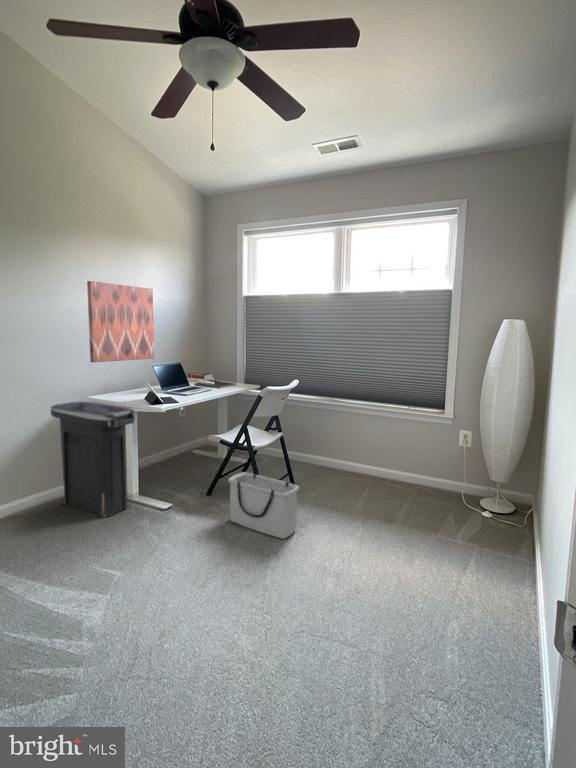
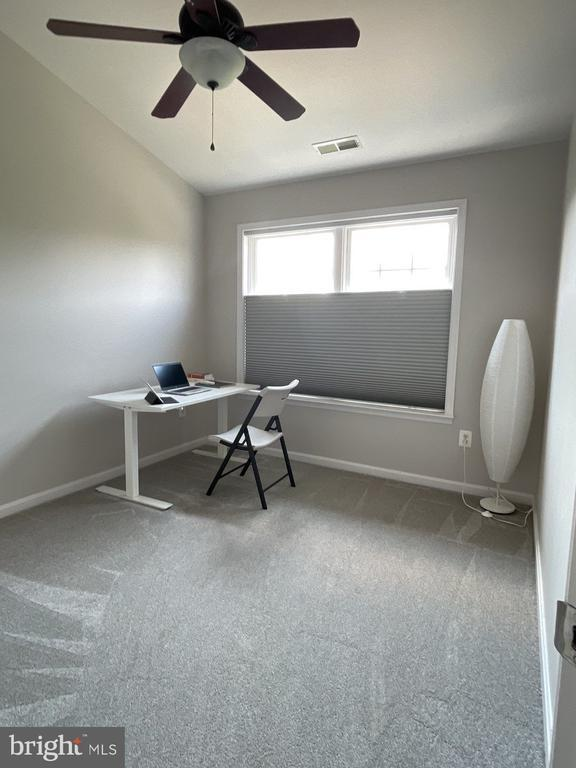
- storage bin (262, 504)
- trash can (93, 456)
- wall art (123, 323)
